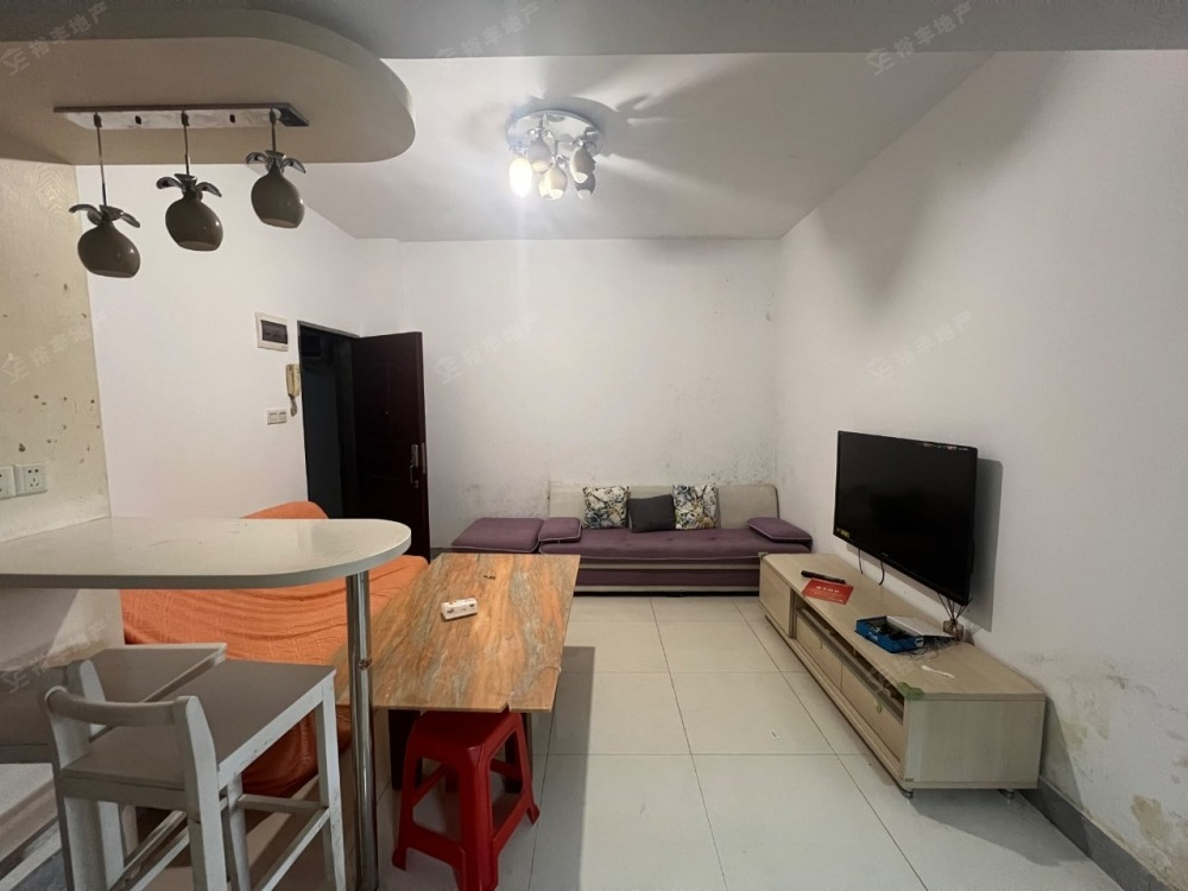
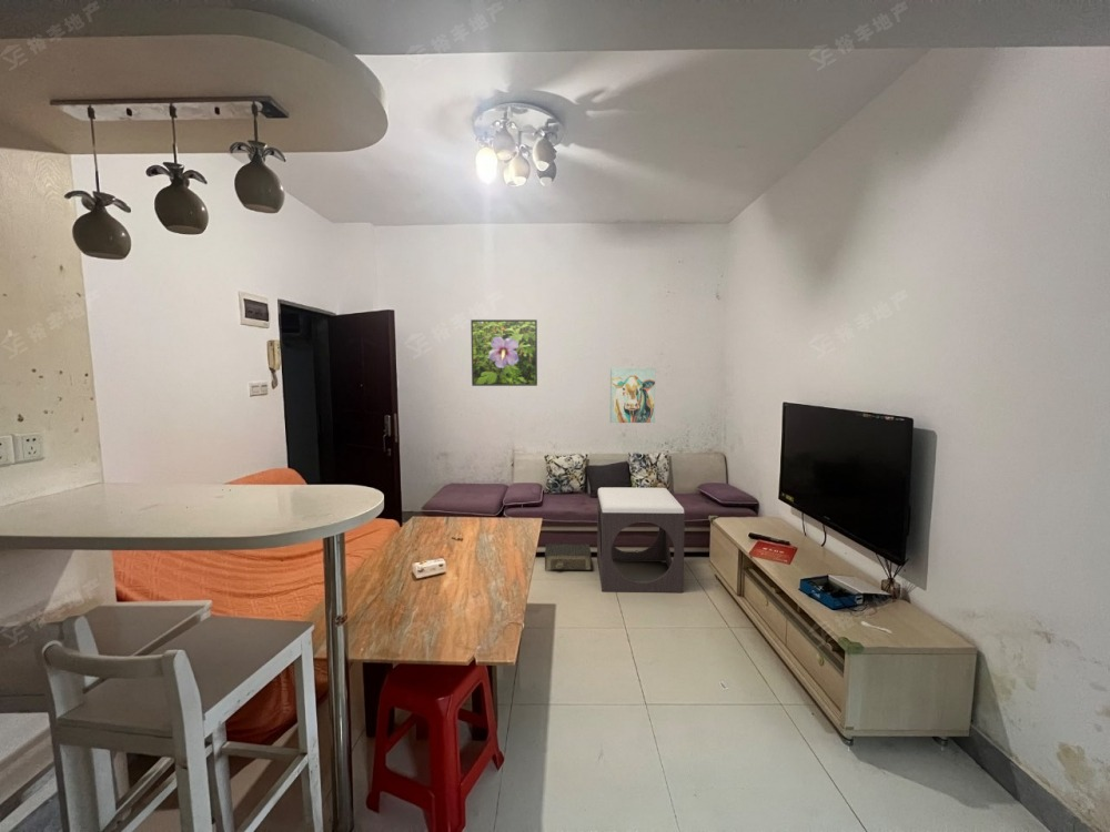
+ wall art (632, 395)
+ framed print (504, 353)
+ footstool (634, 522)
+ speaker (567, 557)
